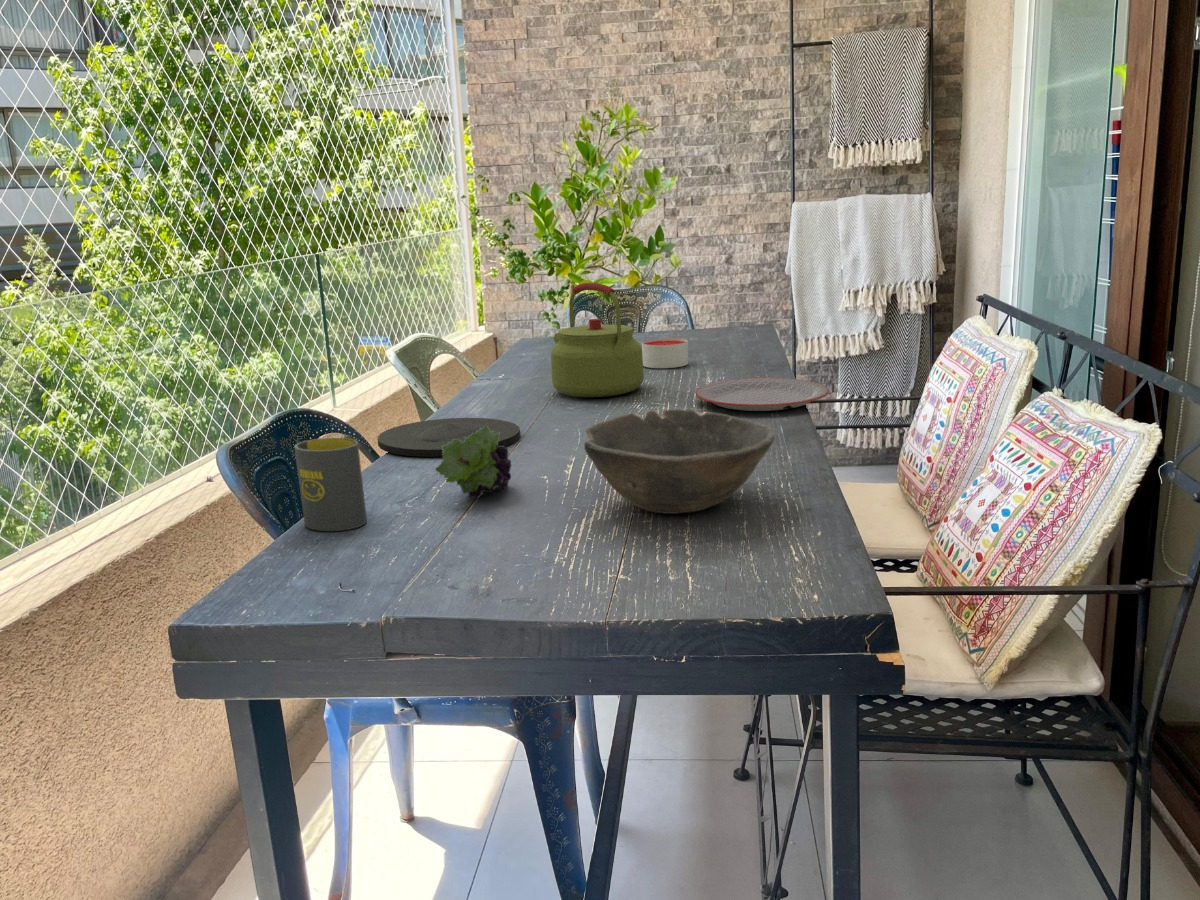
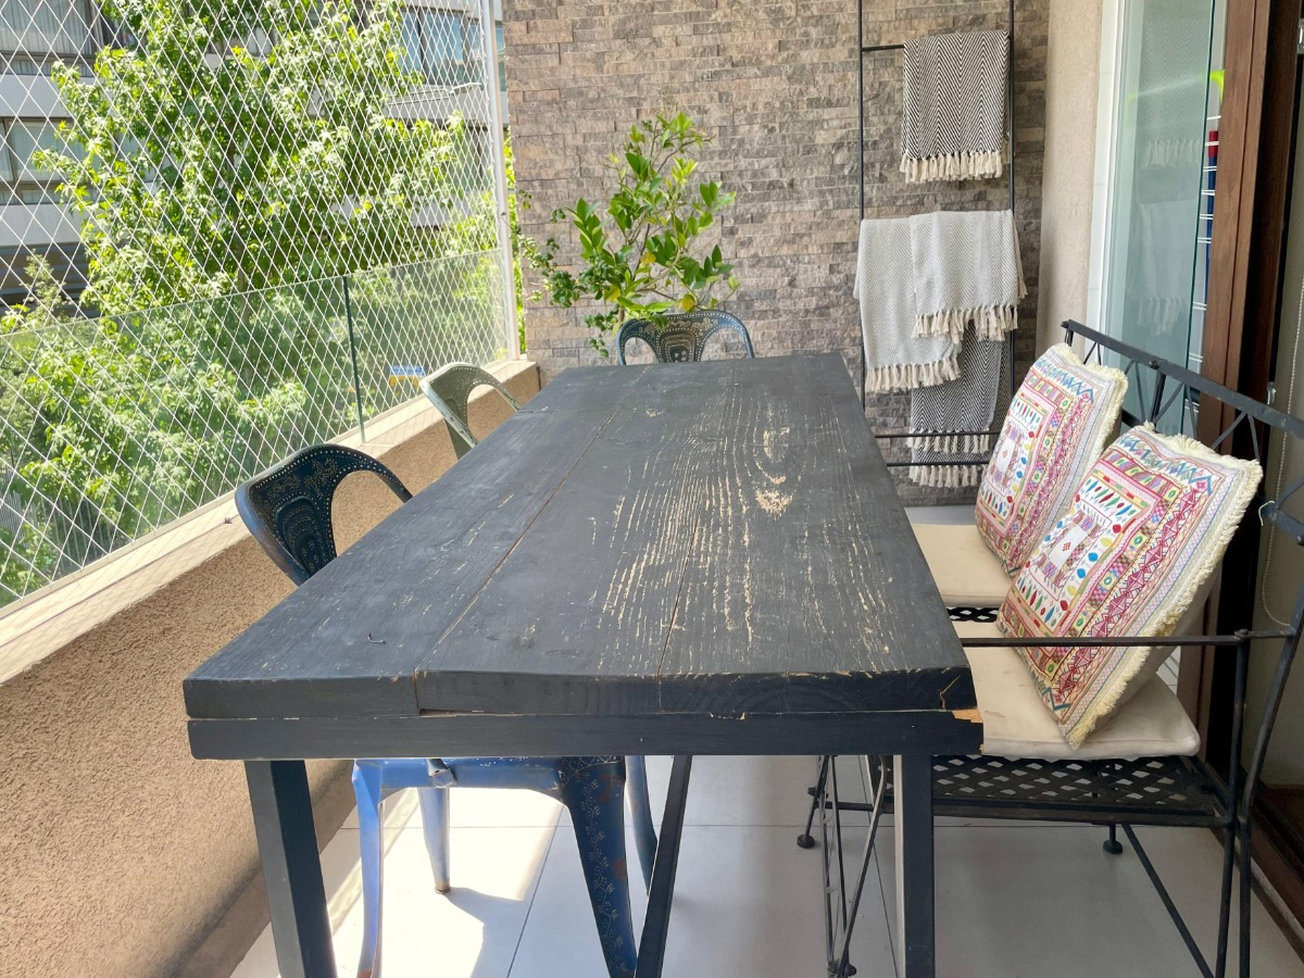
- bowl (678, 466)
- fruit (476, 461)
- mug (335, 481)
- plate (761, 395)
- kettle (587, 336)
- candle (665, 352)
- plate (448, 431)
